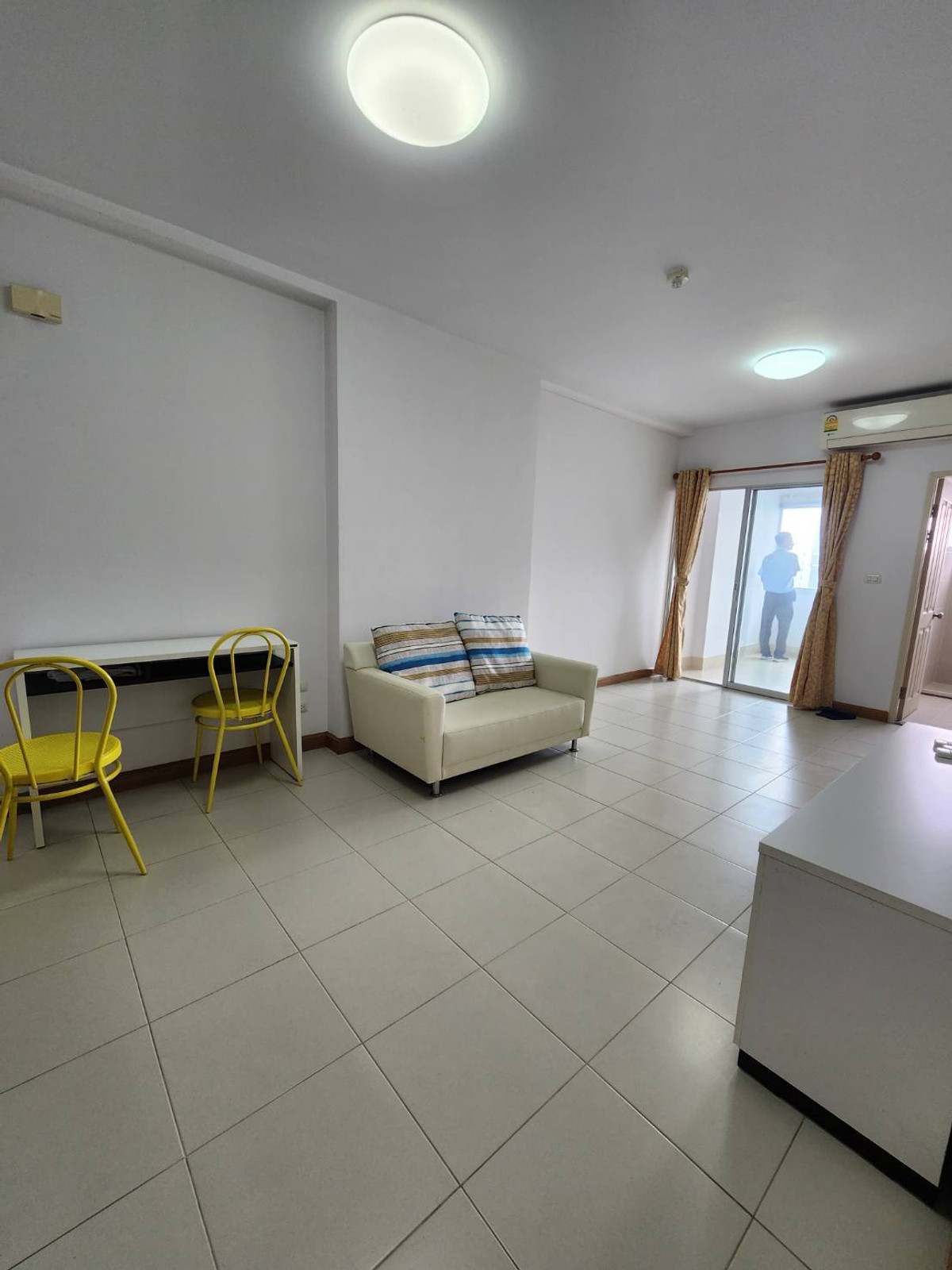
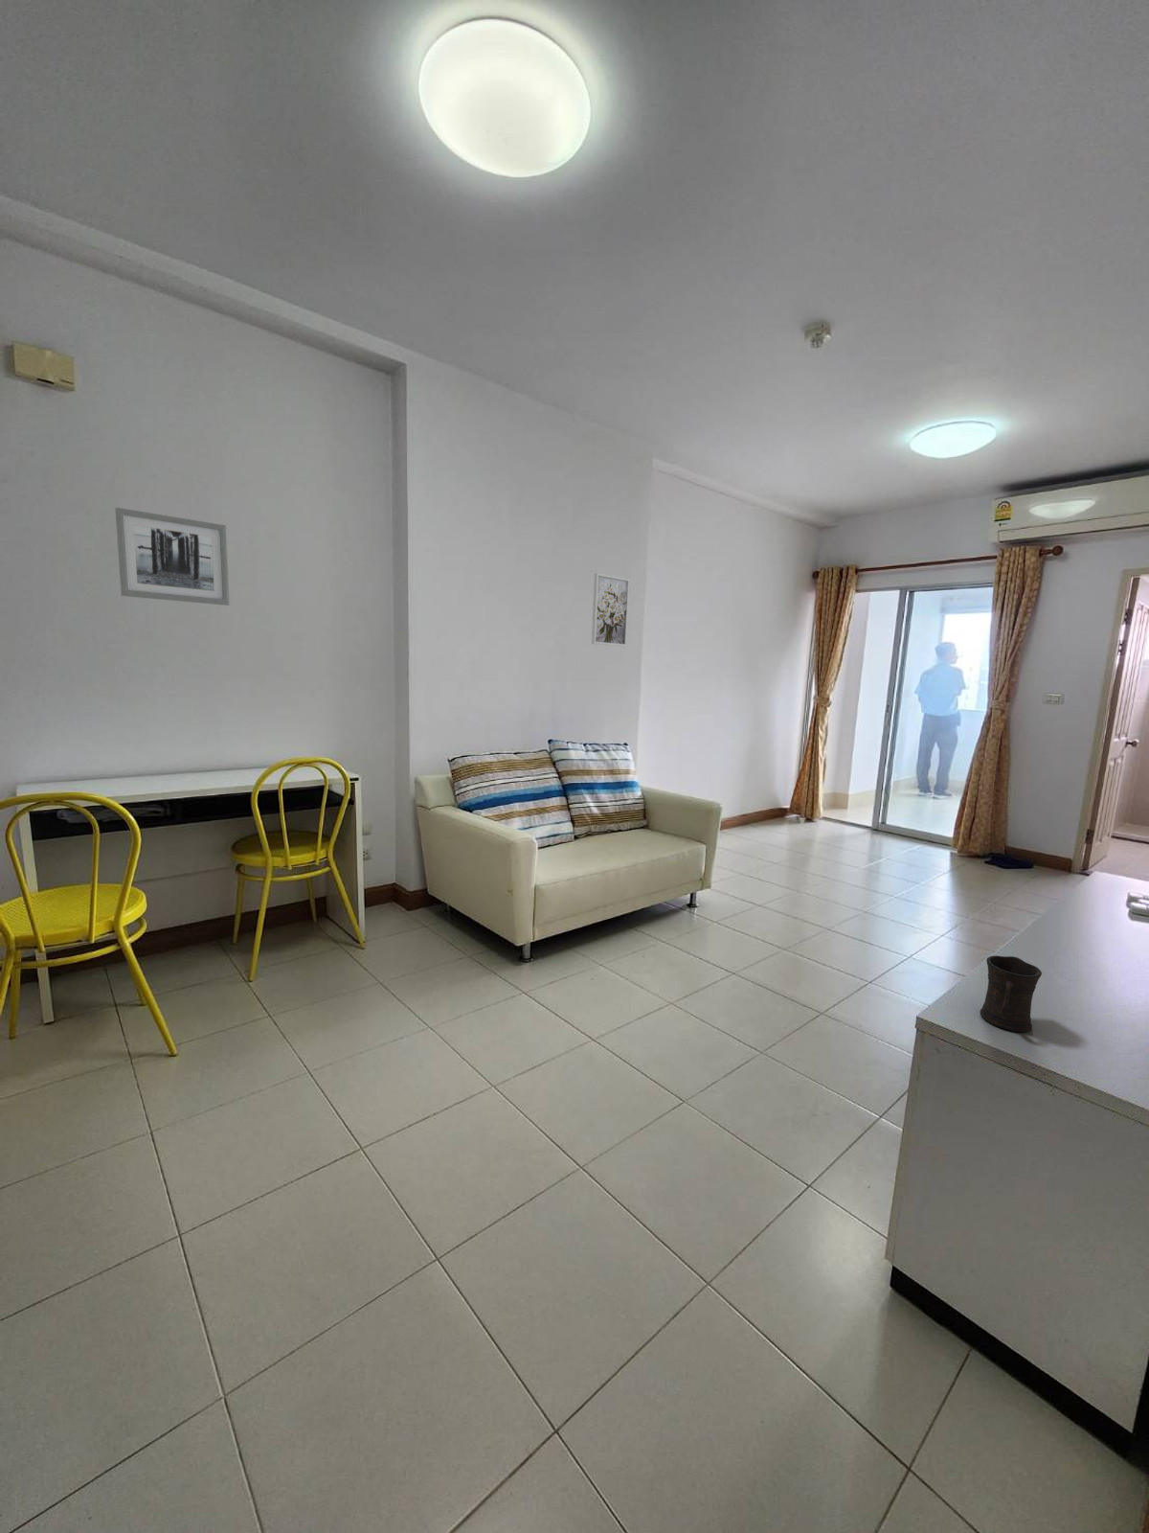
+ wall art (611, 611)
+ mug (1009, 993)
+ wall art (175, 559)
